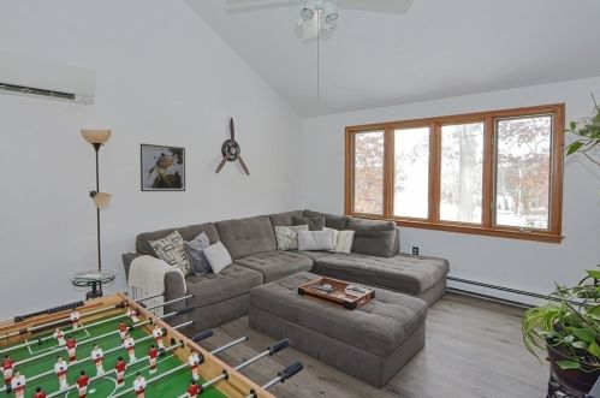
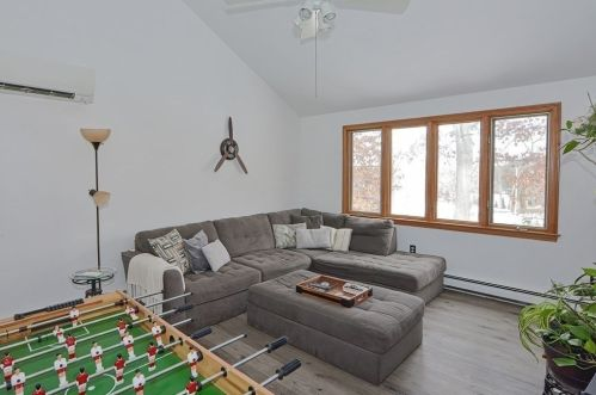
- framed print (164, 168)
